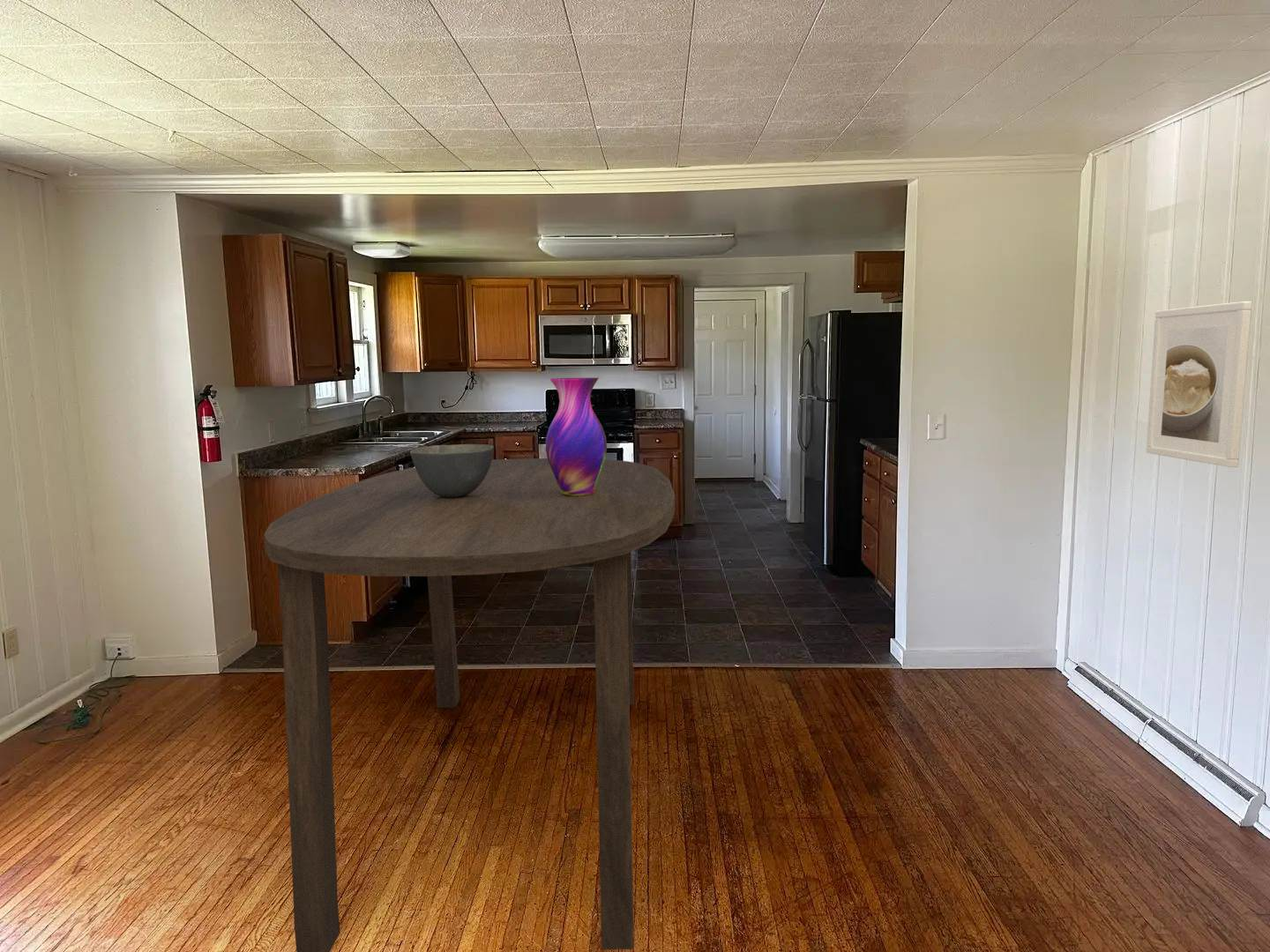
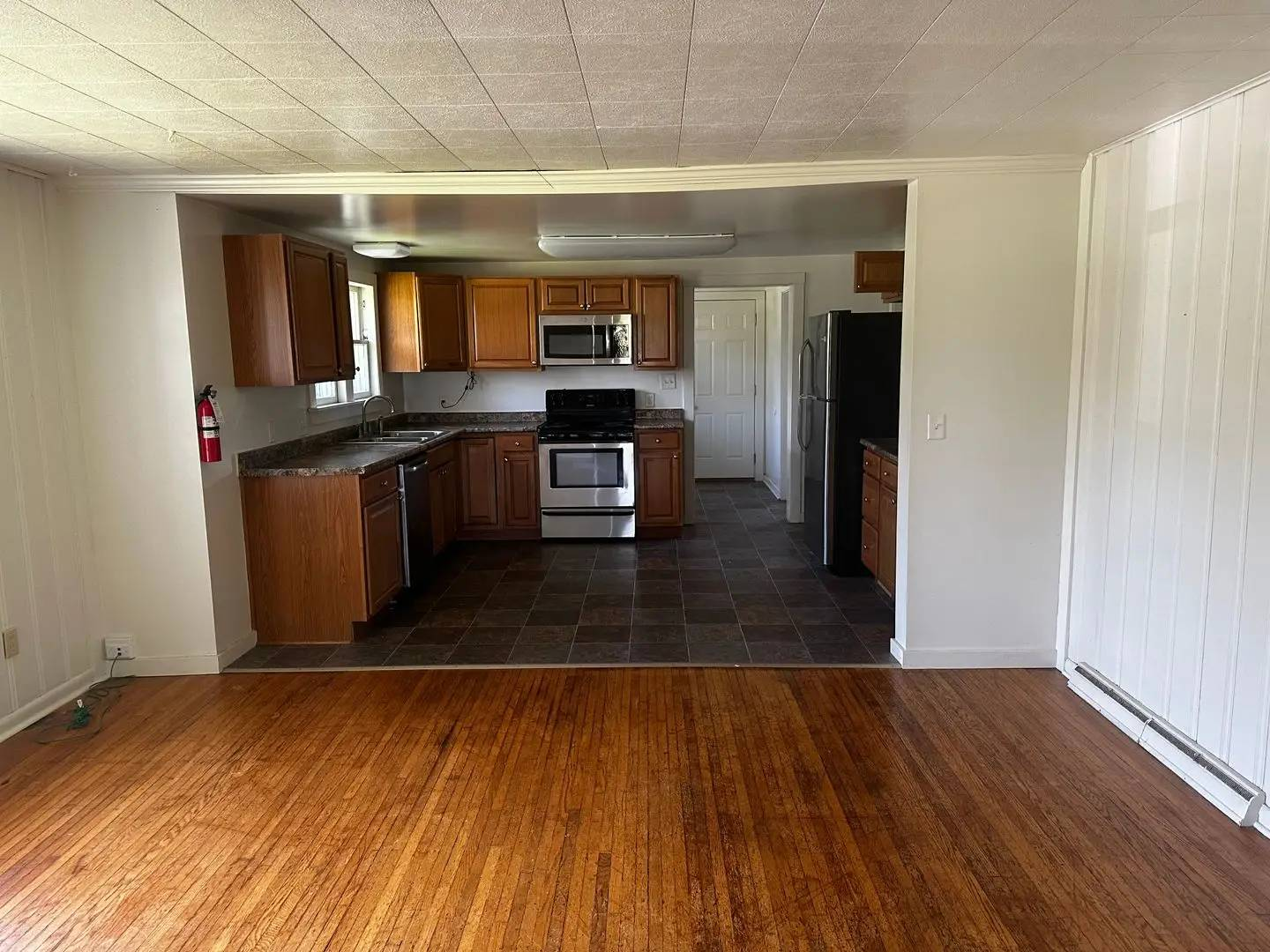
- vase (576, 435)
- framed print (1193, 383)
- bowl (452, 471)
- dining table (456, 649)
